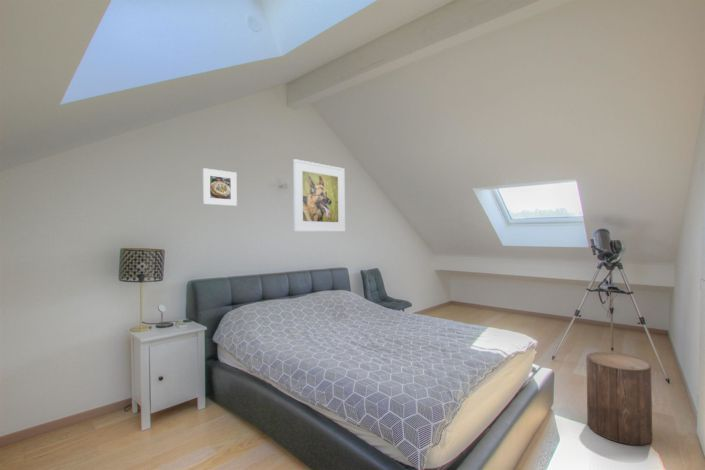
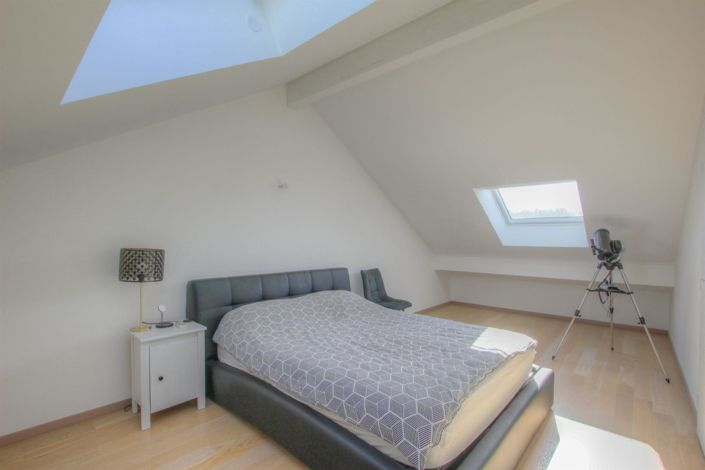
- stool (617, 395)
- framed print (320, 197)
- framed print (220, 187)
